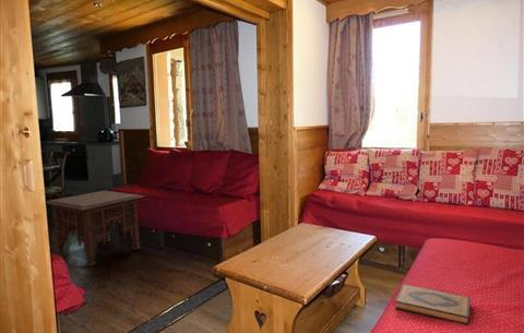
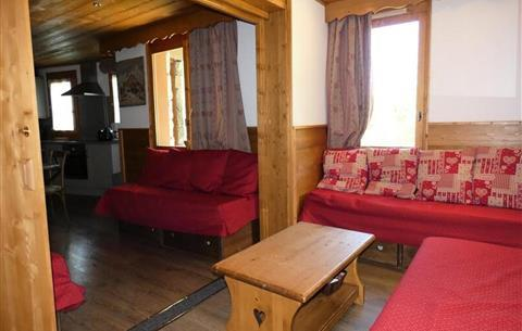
- hardback book (432, 302)
- side table (97, 224)
